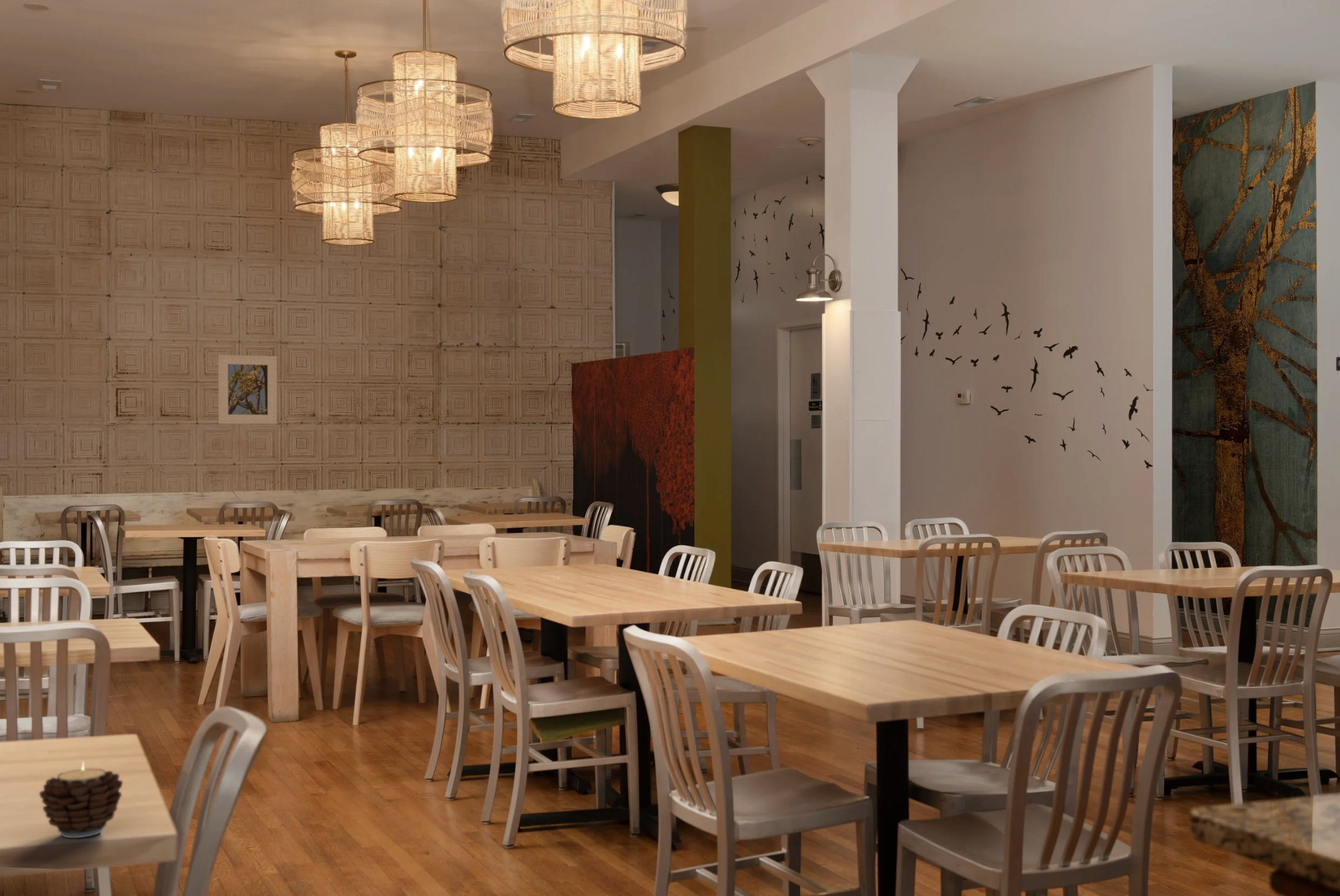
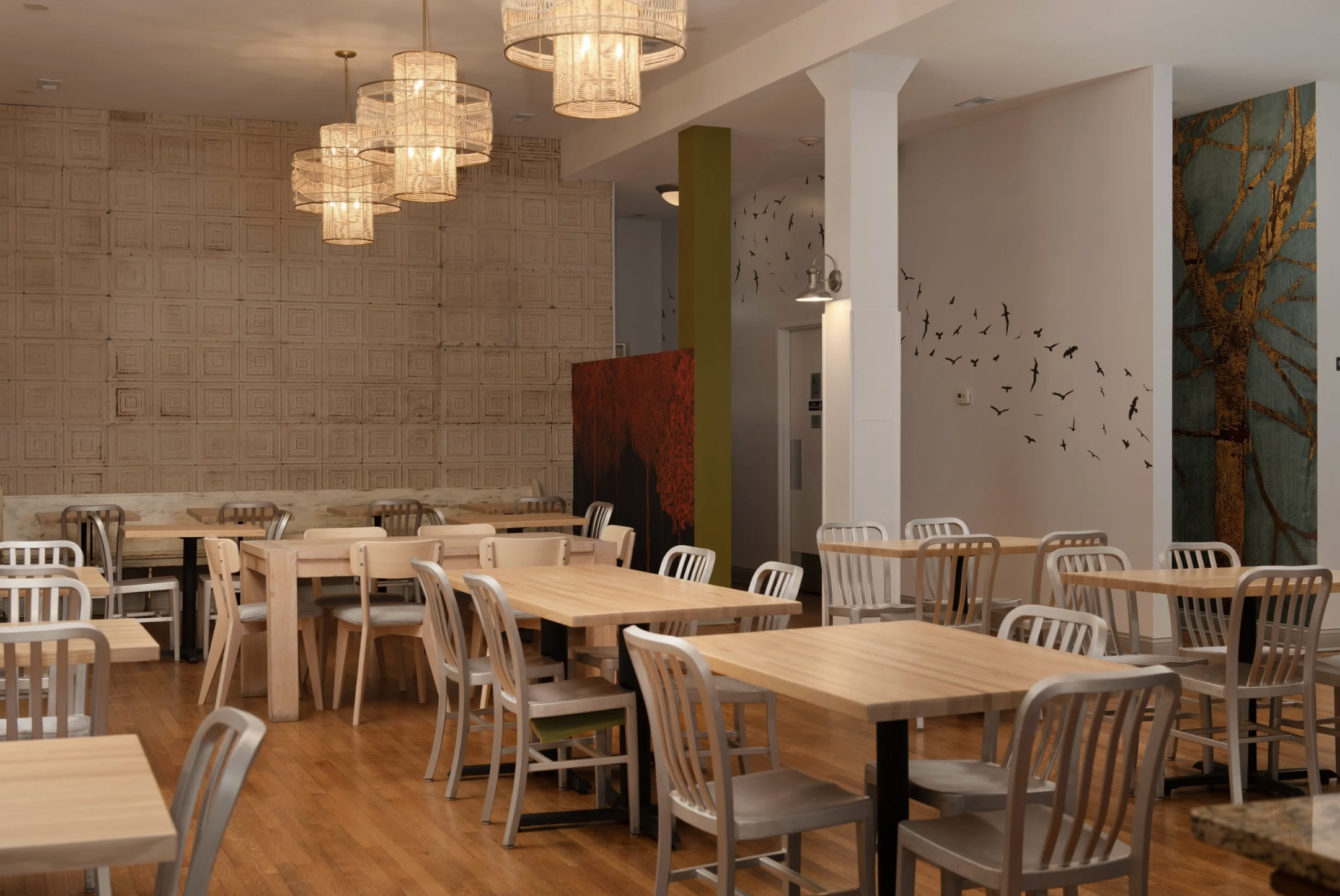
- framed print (248, 389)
- candle (82, 796)
